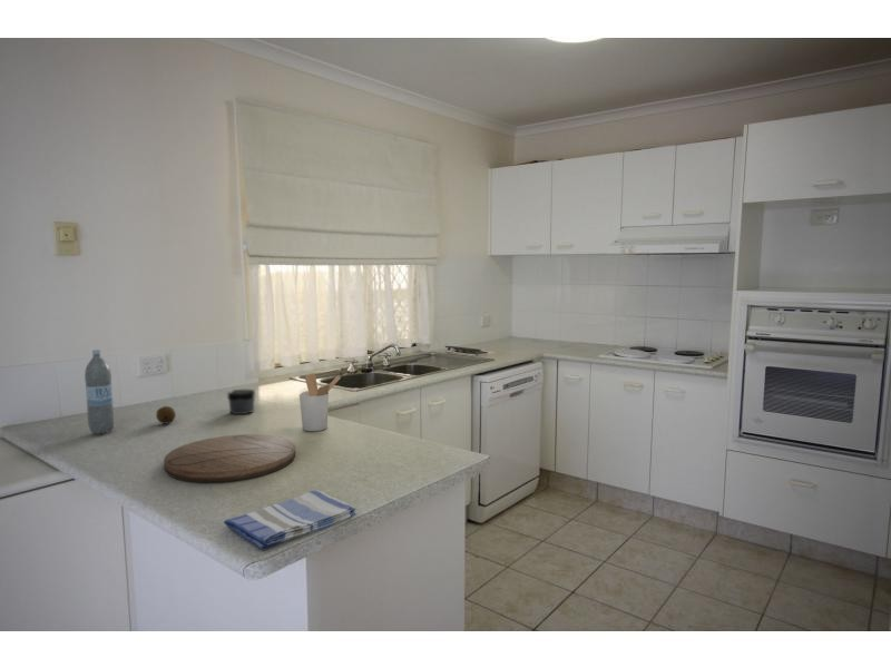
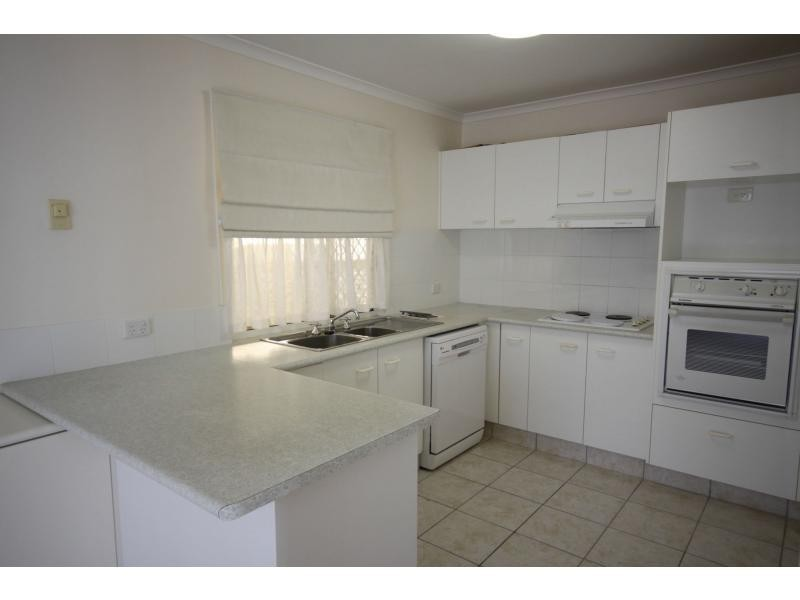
- dish towel (292, 515)
- water bottle (99, 391)
- utensil holder (321, 401)
- jar (242, 401)
- fruit (166, 414)
- cutting board (232, 455)
